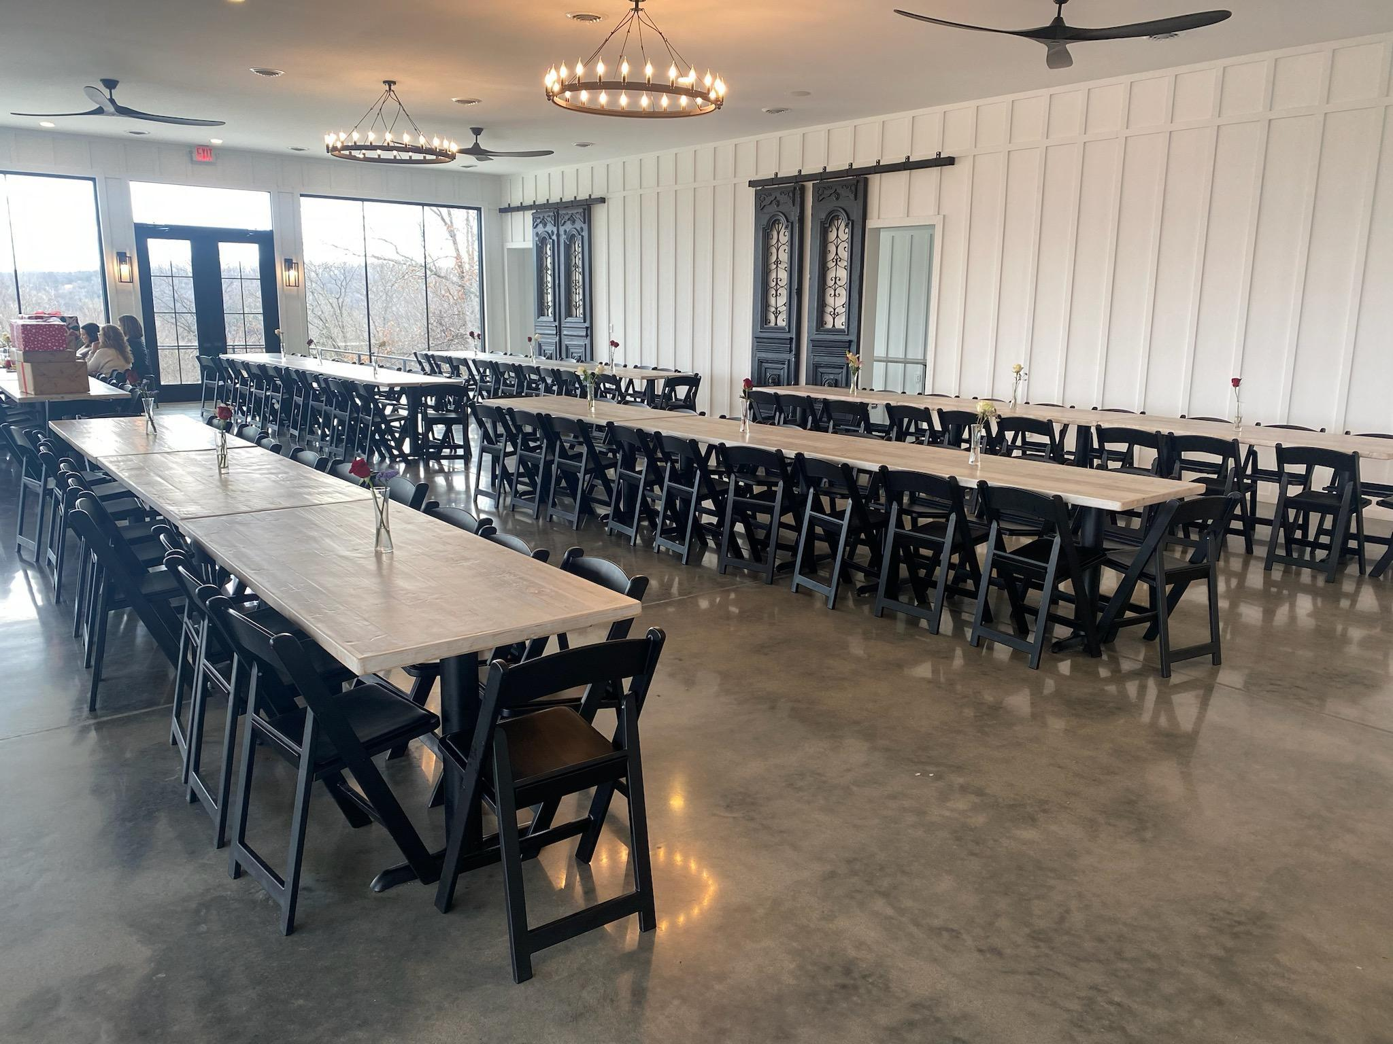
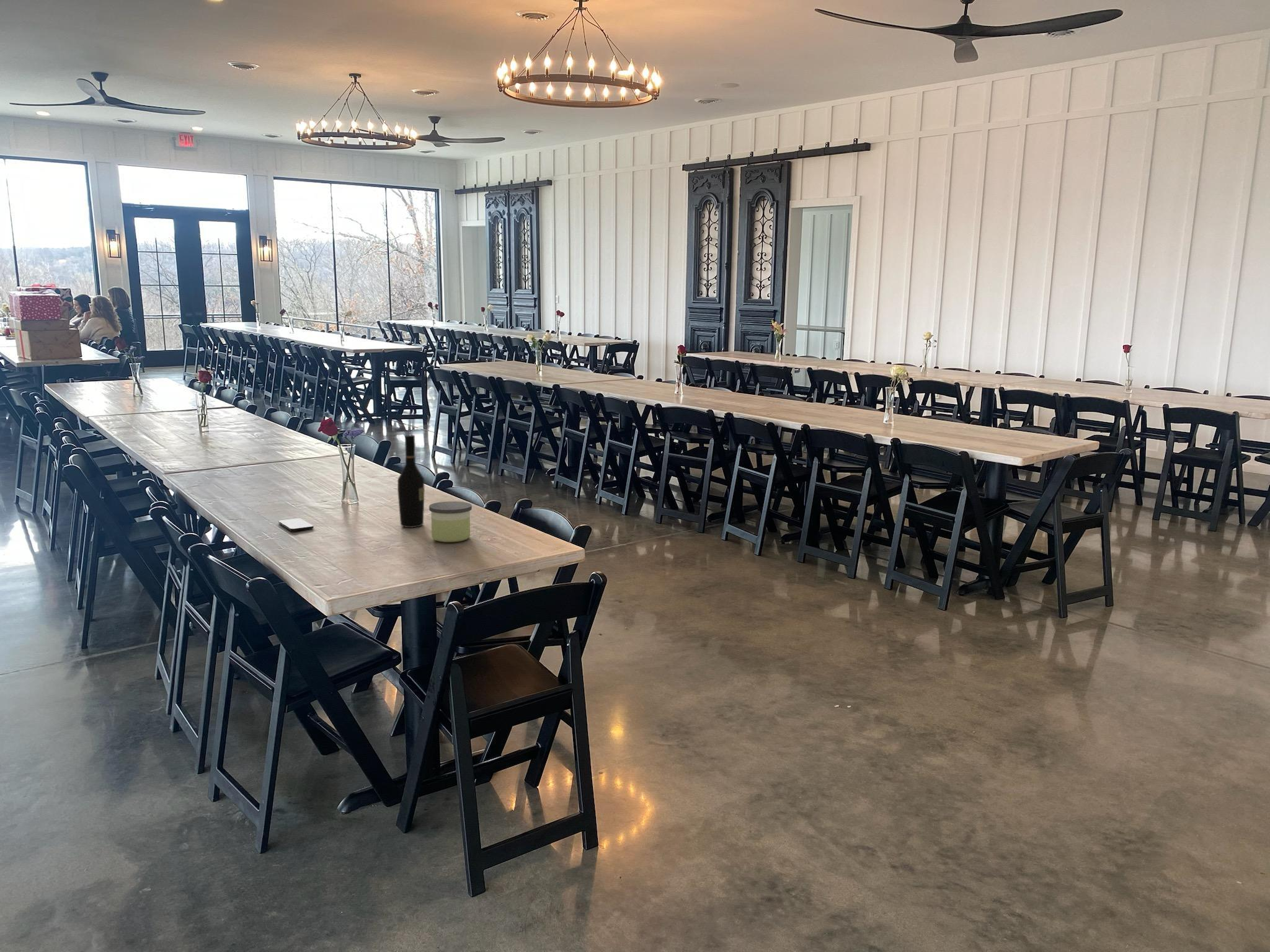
+ wine bottle (411, 480)
+ smartphone (296, 524)
+ candle (451, 522)
